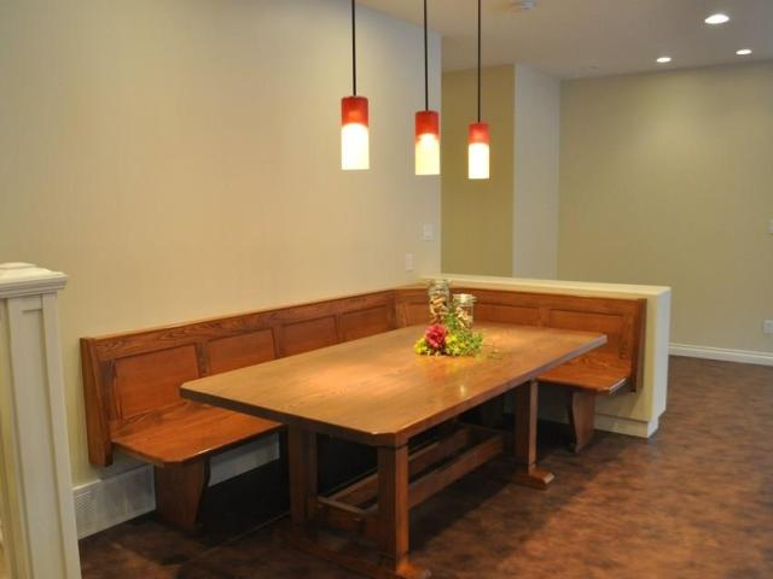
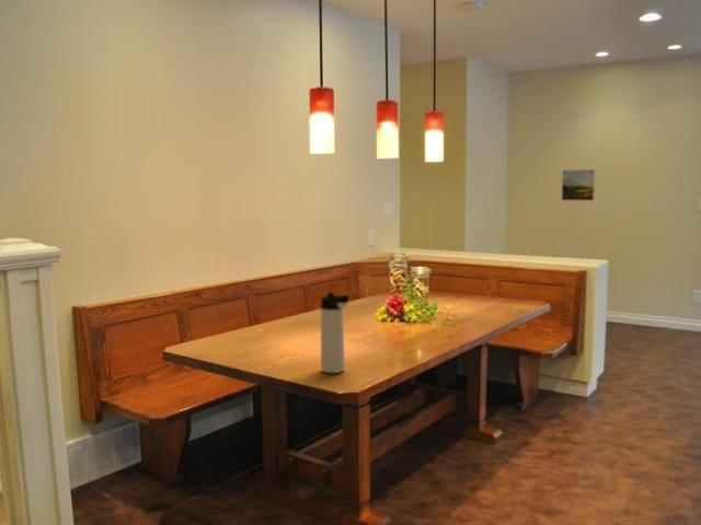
+ thermos bottle (335, 332)
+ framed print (577, 185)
